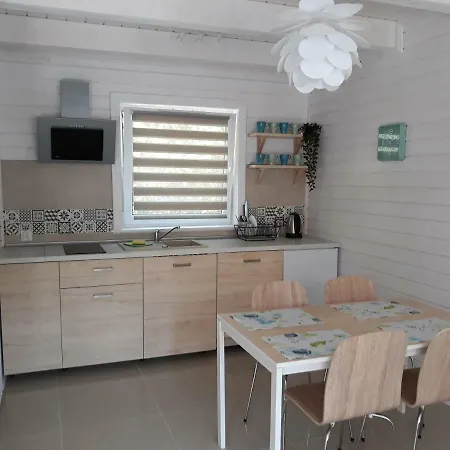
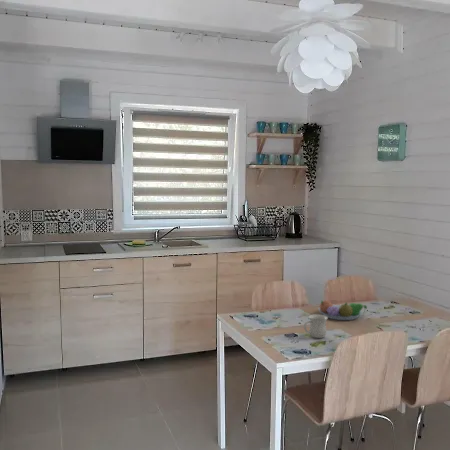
+ fruit bowl (341, 307)
+ mug (314, 327)
